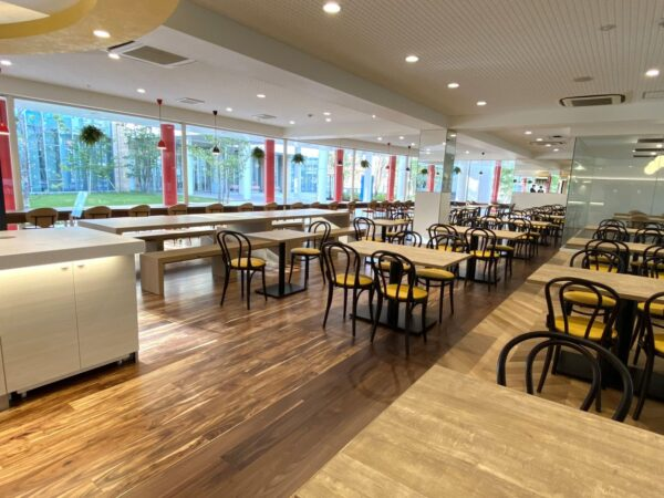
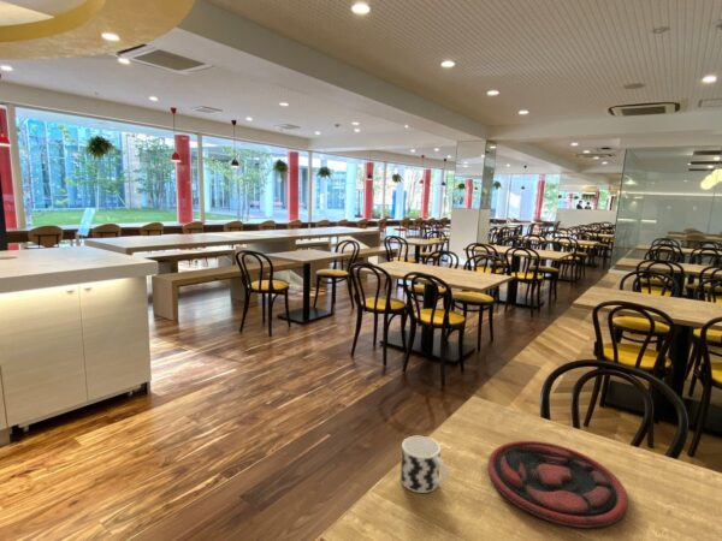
+ plate (554, 476)
+ cup (425, 466)
